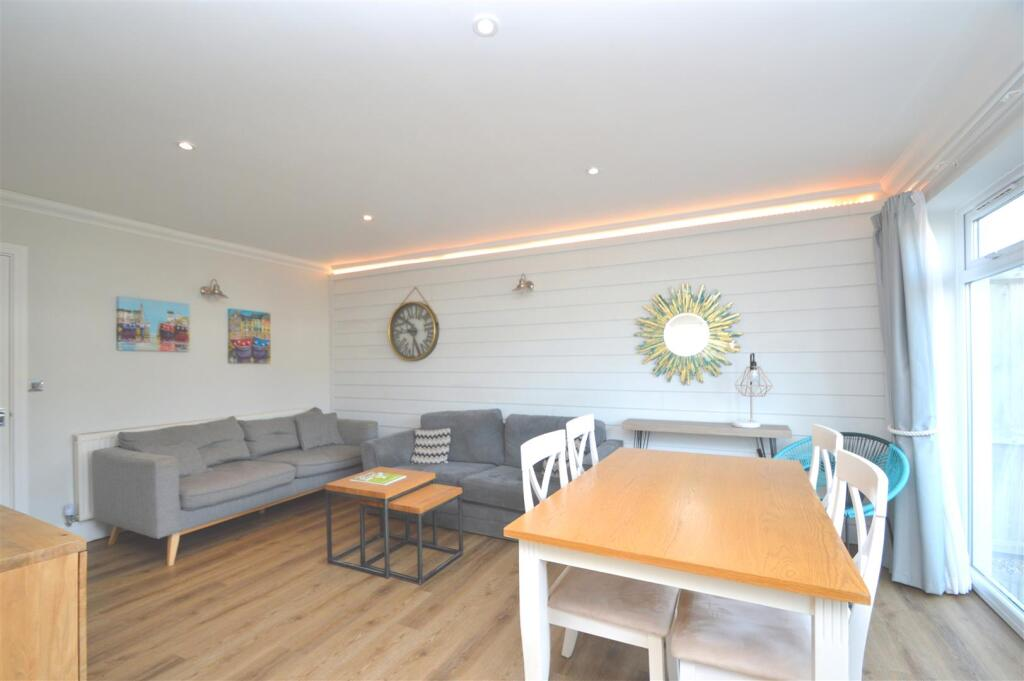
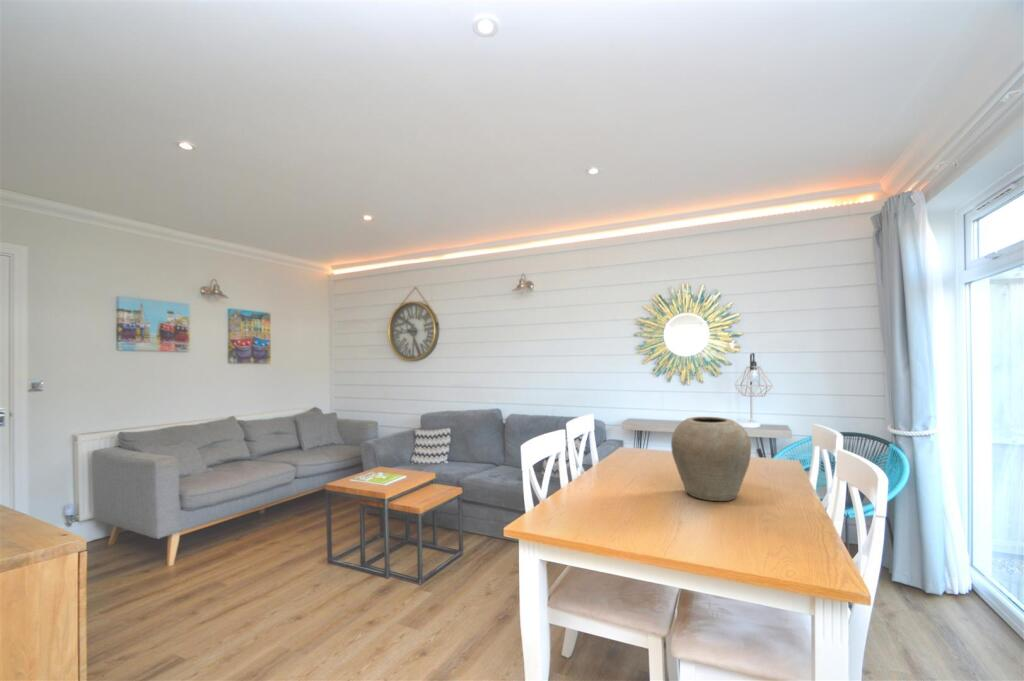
+ vase (710, 457)
